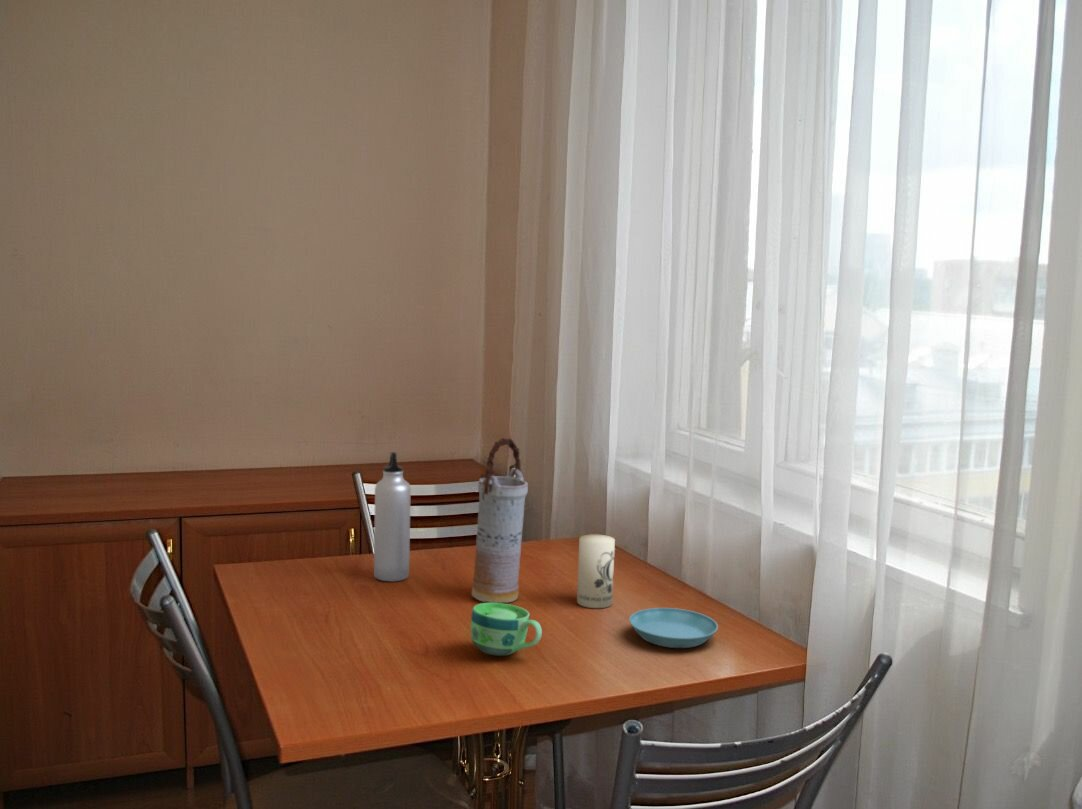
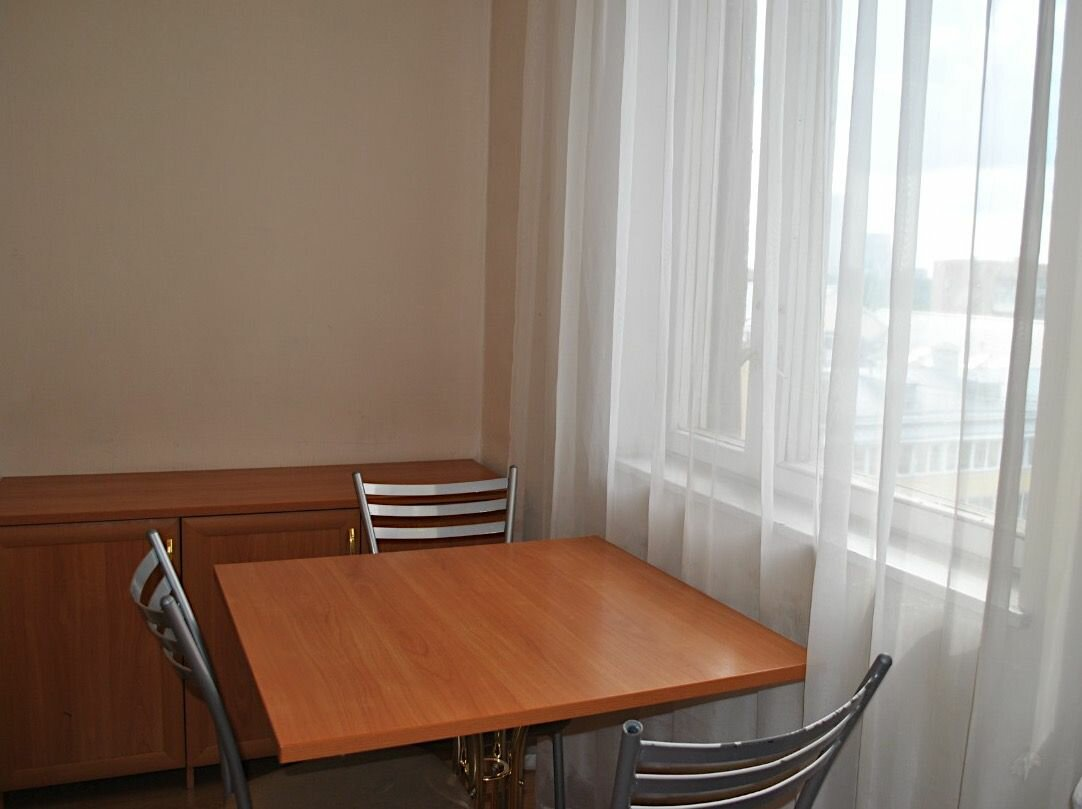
- candle (595, 570)
- cup (508, 630)
- water bottle (392, 515)
- saucer (672, 629)
- vase (499, 518)
